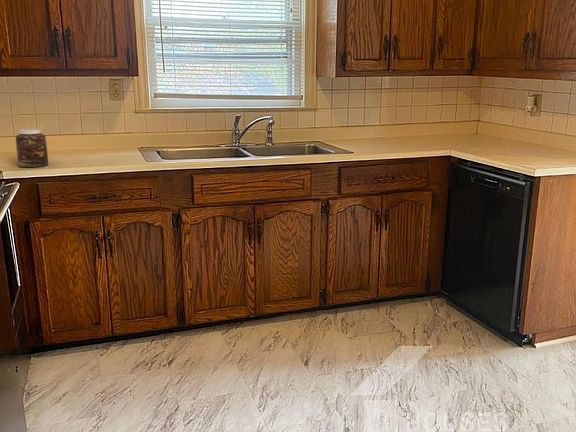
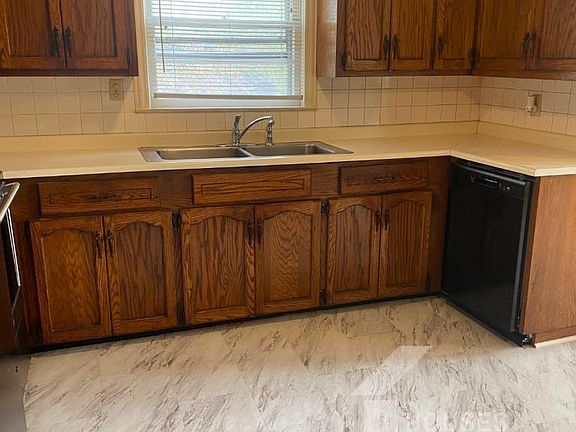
- jar (31, 147)
